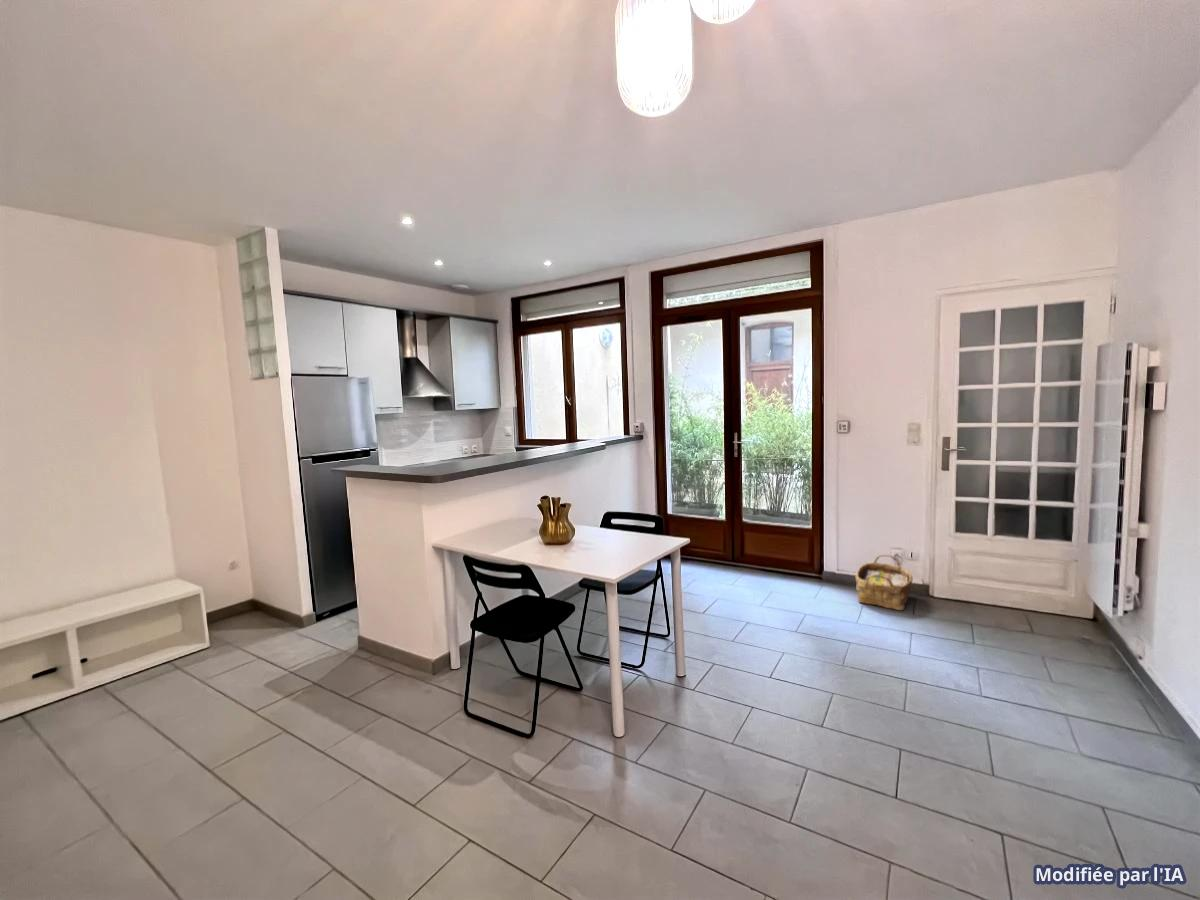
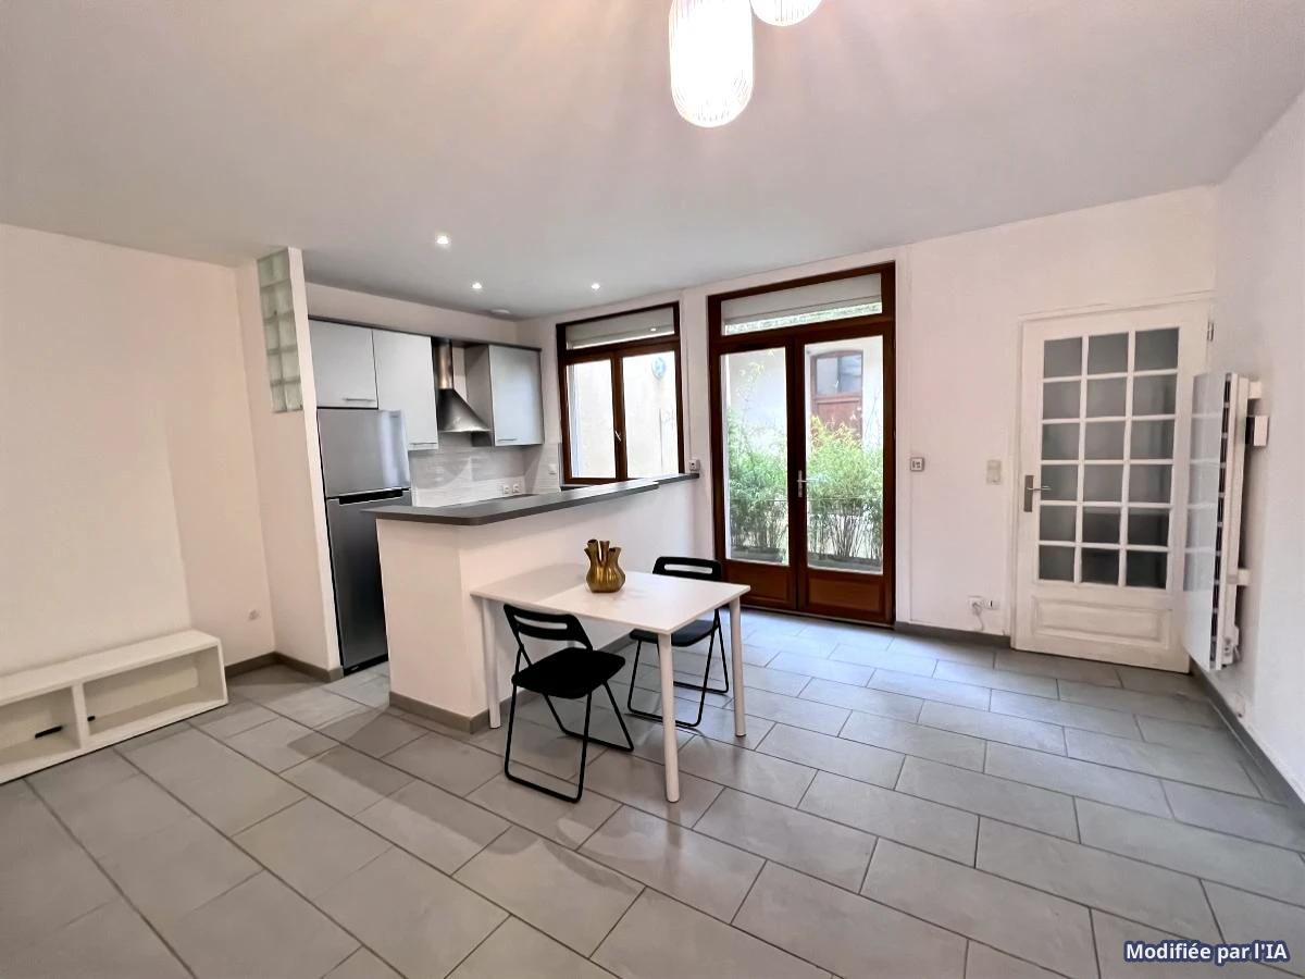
- woven basket (883, 580)
